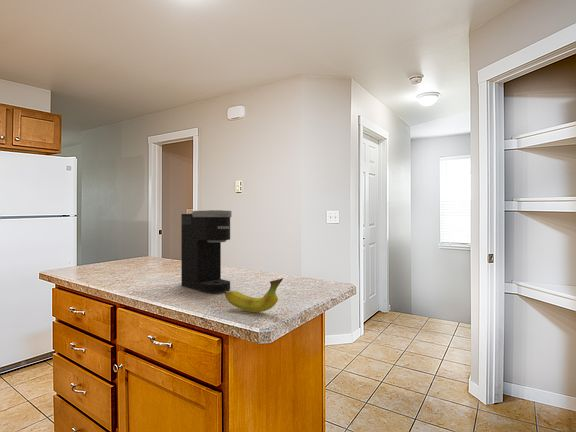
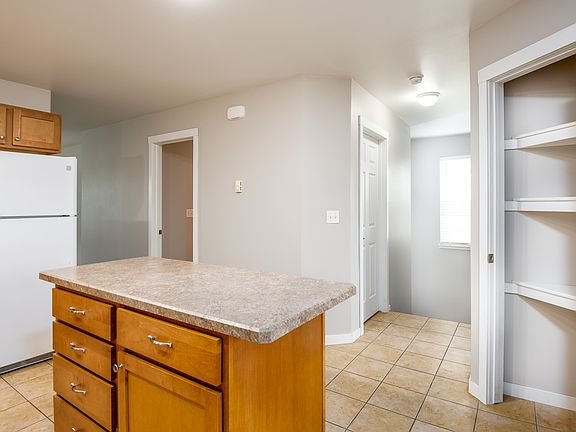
- coffee maker (205, 248)
- fruit (249, 296)
